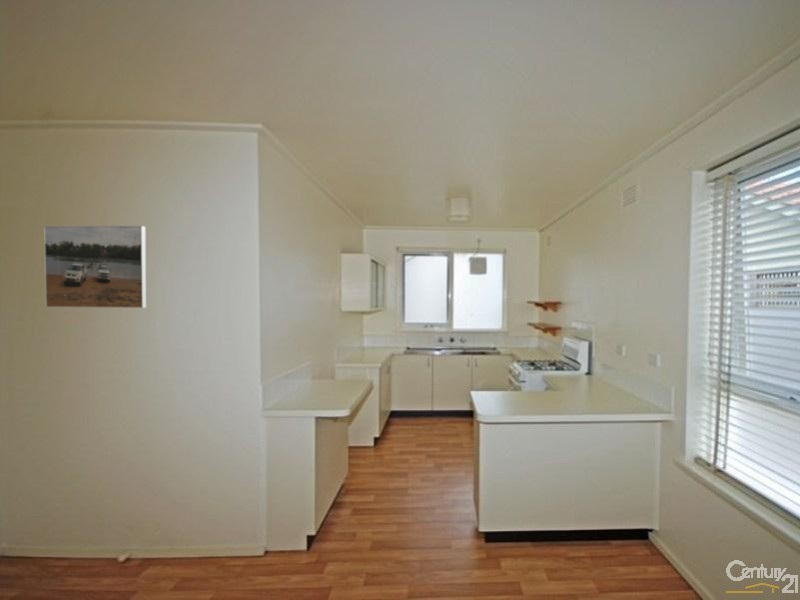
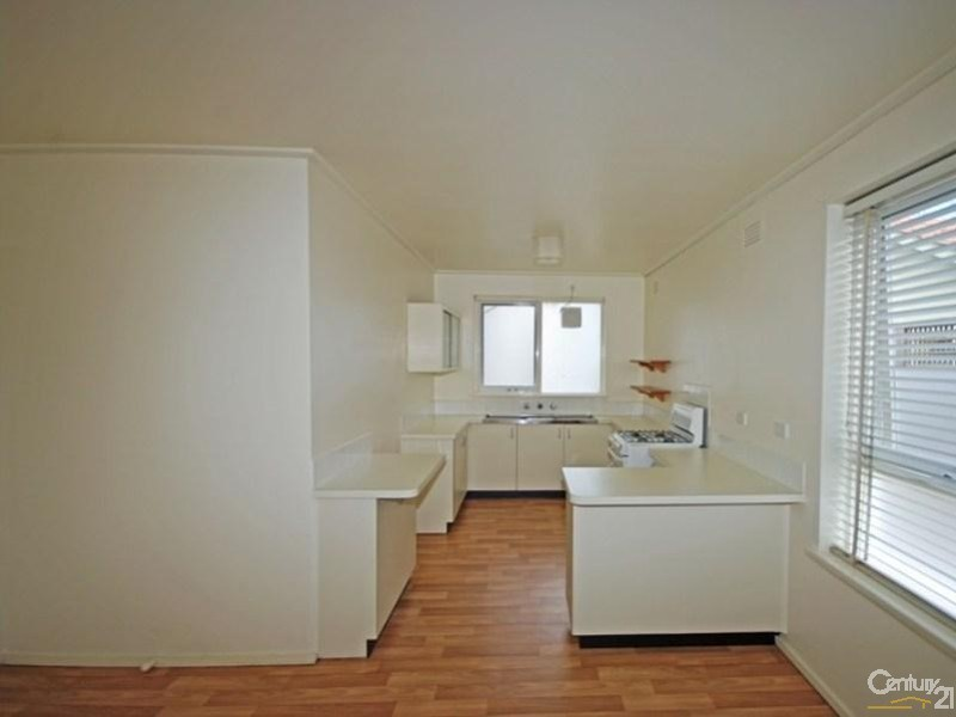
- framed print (95, 266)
